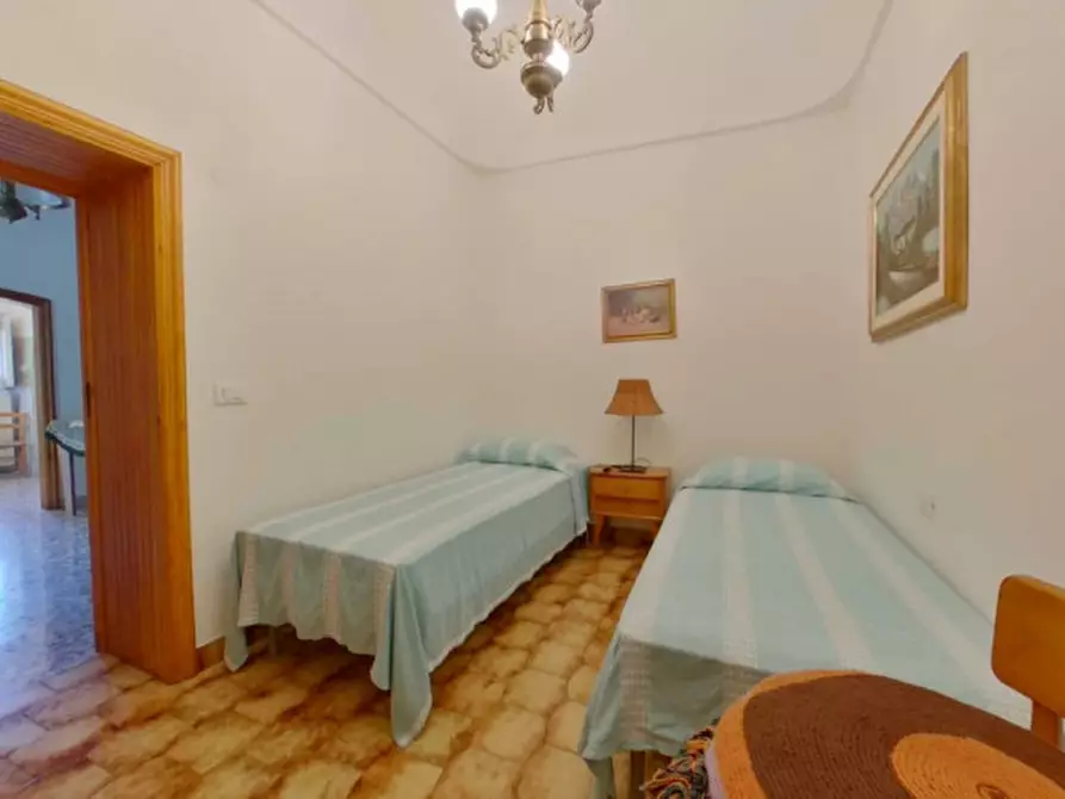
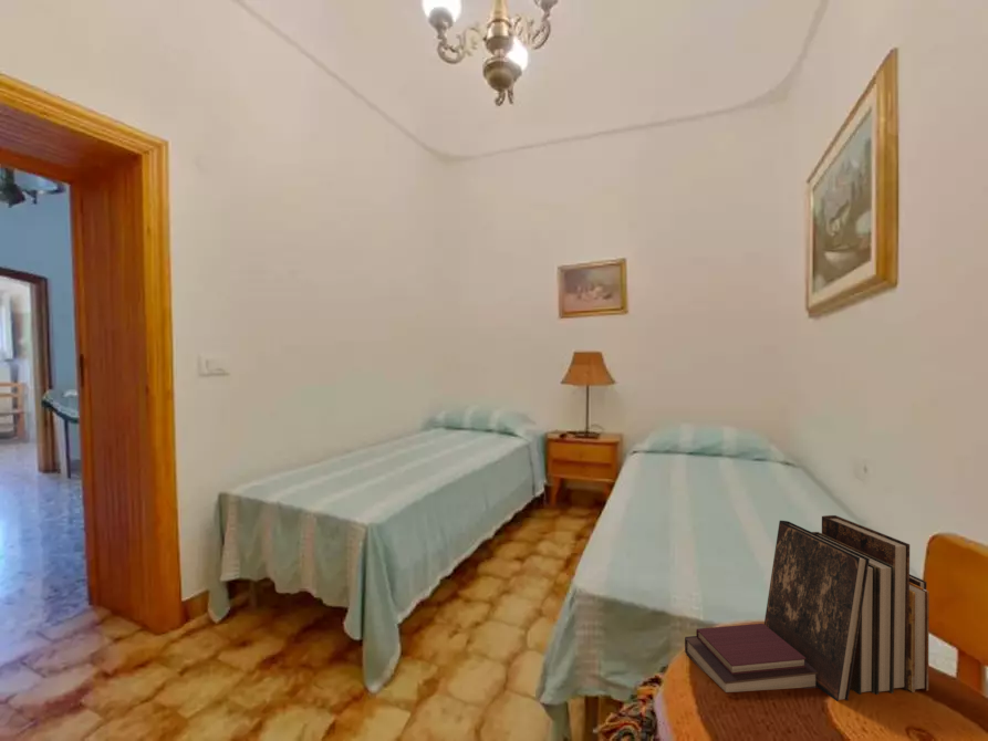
+ book (800, 601)
